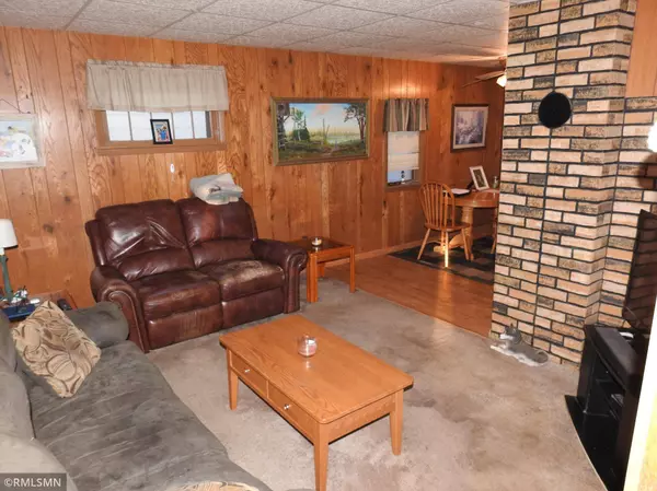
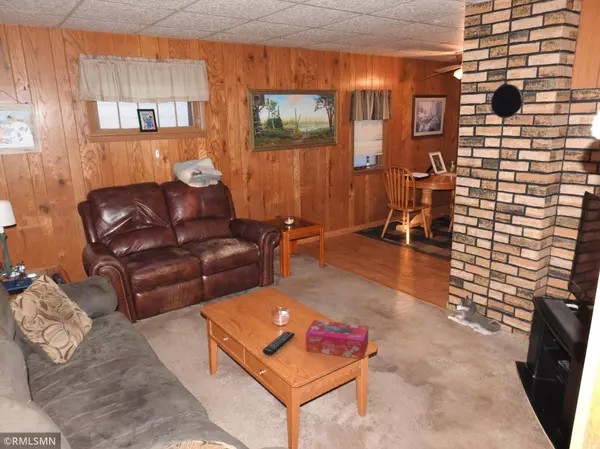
+ tissue box (337, 338)
+ remote control (279, 342)
